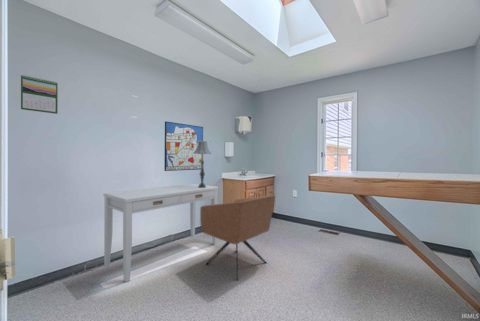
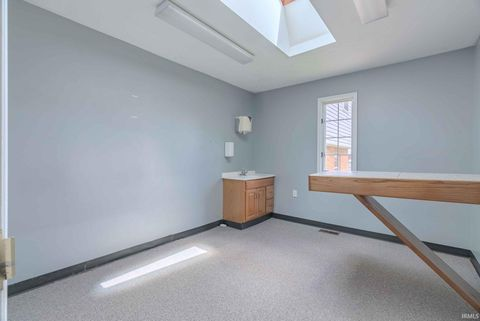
- table lamp (202, 164)
- chair (236, 229)
- calendar (40, 94)
- desk (164, 207)
- wall art (185, 147)
